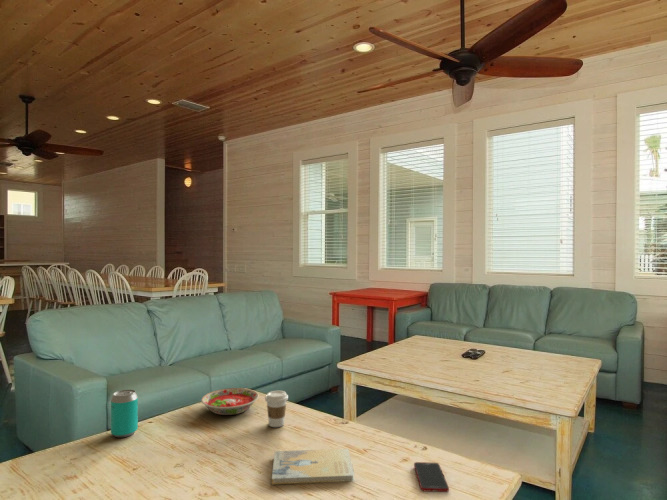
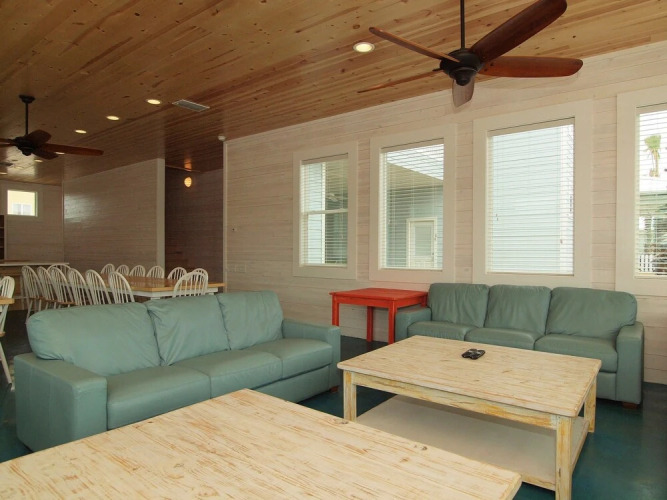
- coffee cup (276, 408)
- bowl (230, 402)
- book (312, 465)
- cell phone (430, 476)
- beverage can (124, 413)
